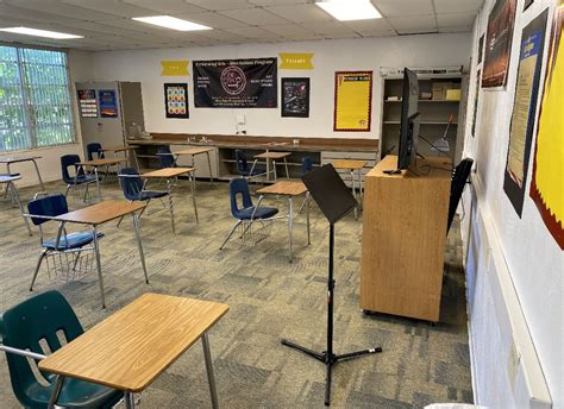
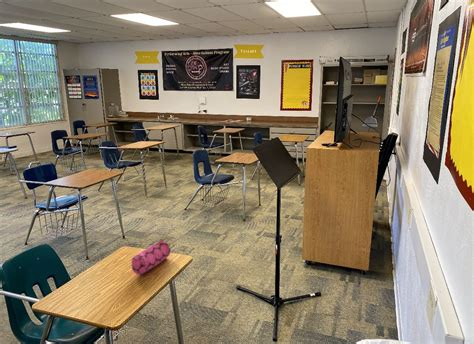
+ pencil case (150, 255)
